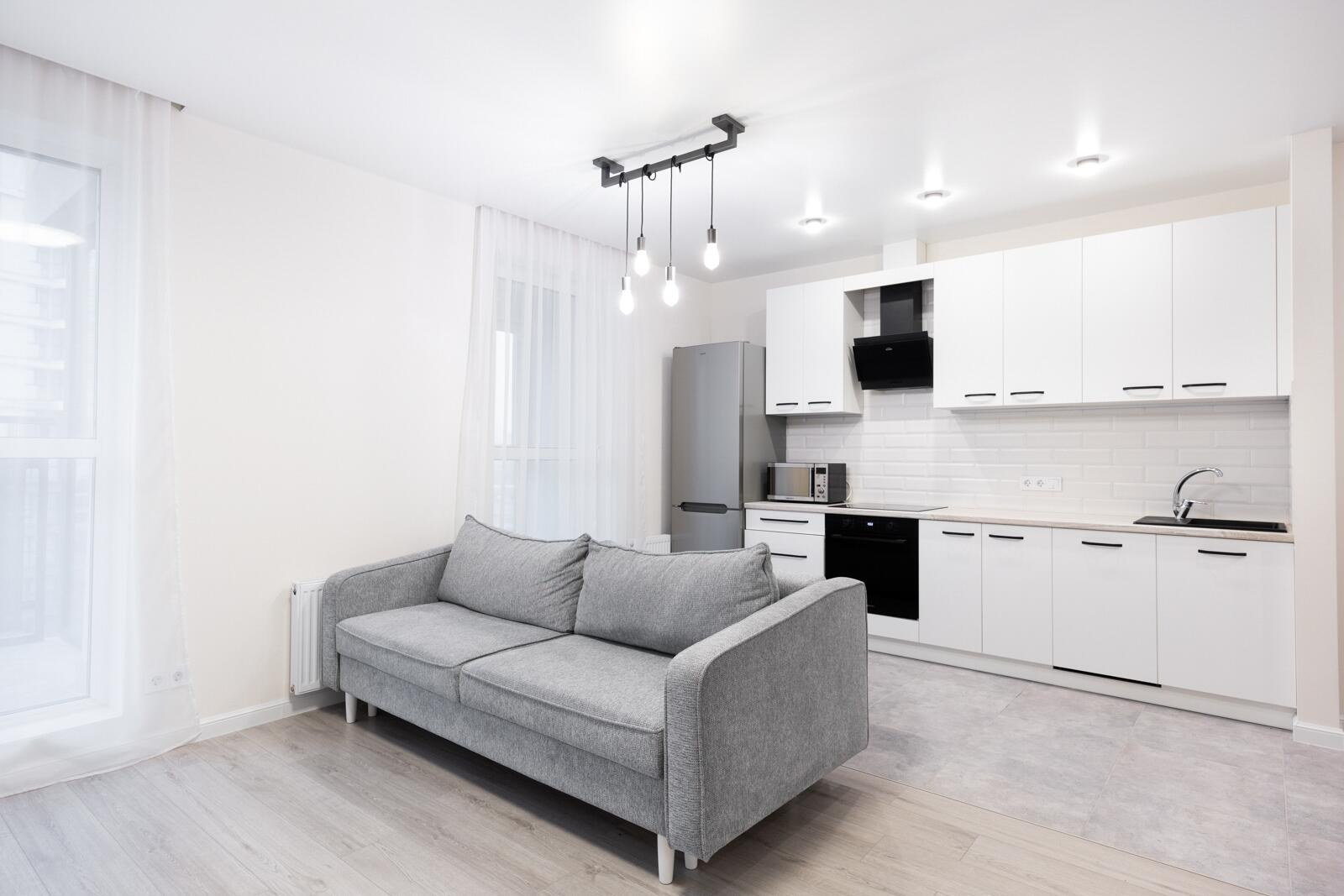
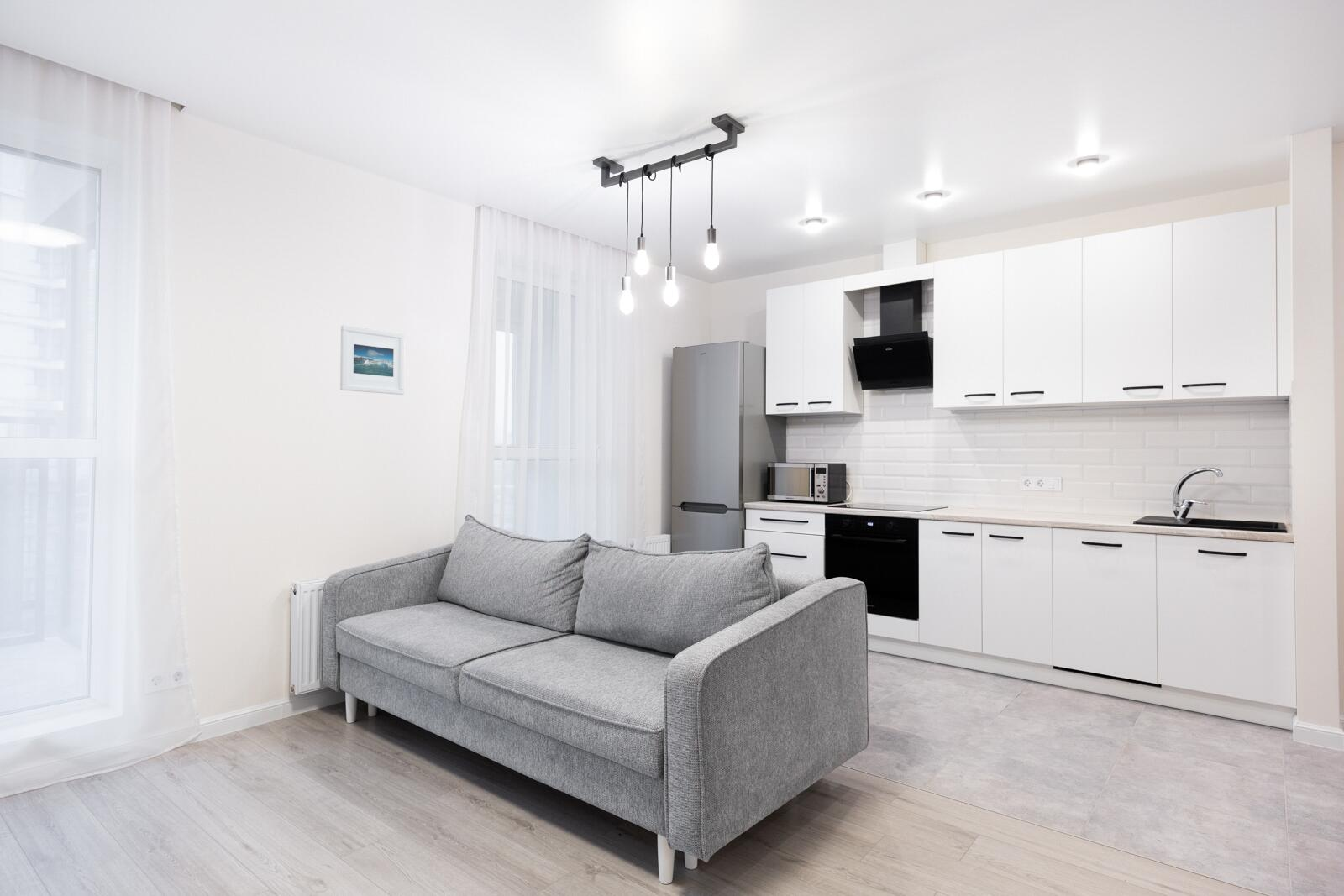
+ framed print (373, 361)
